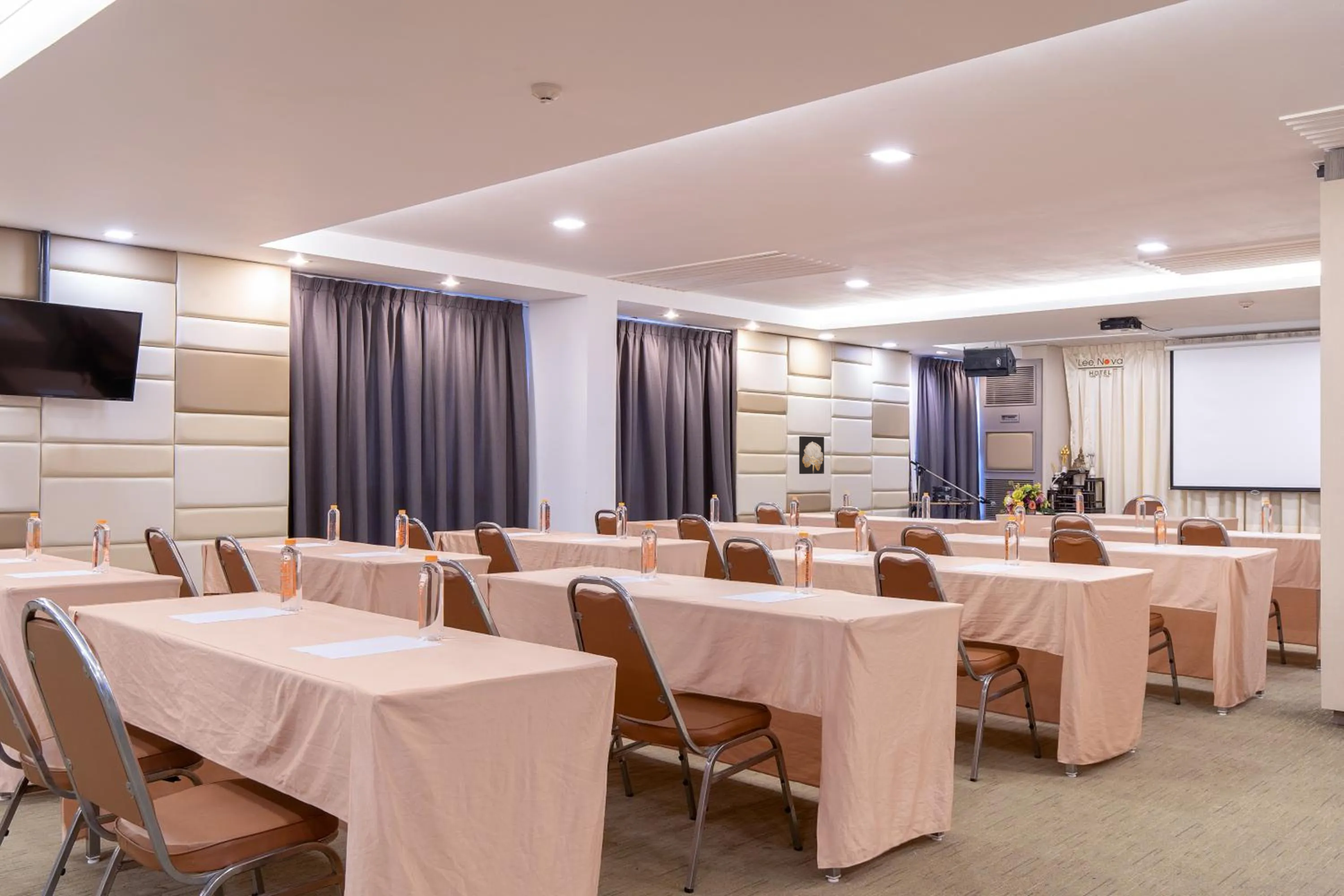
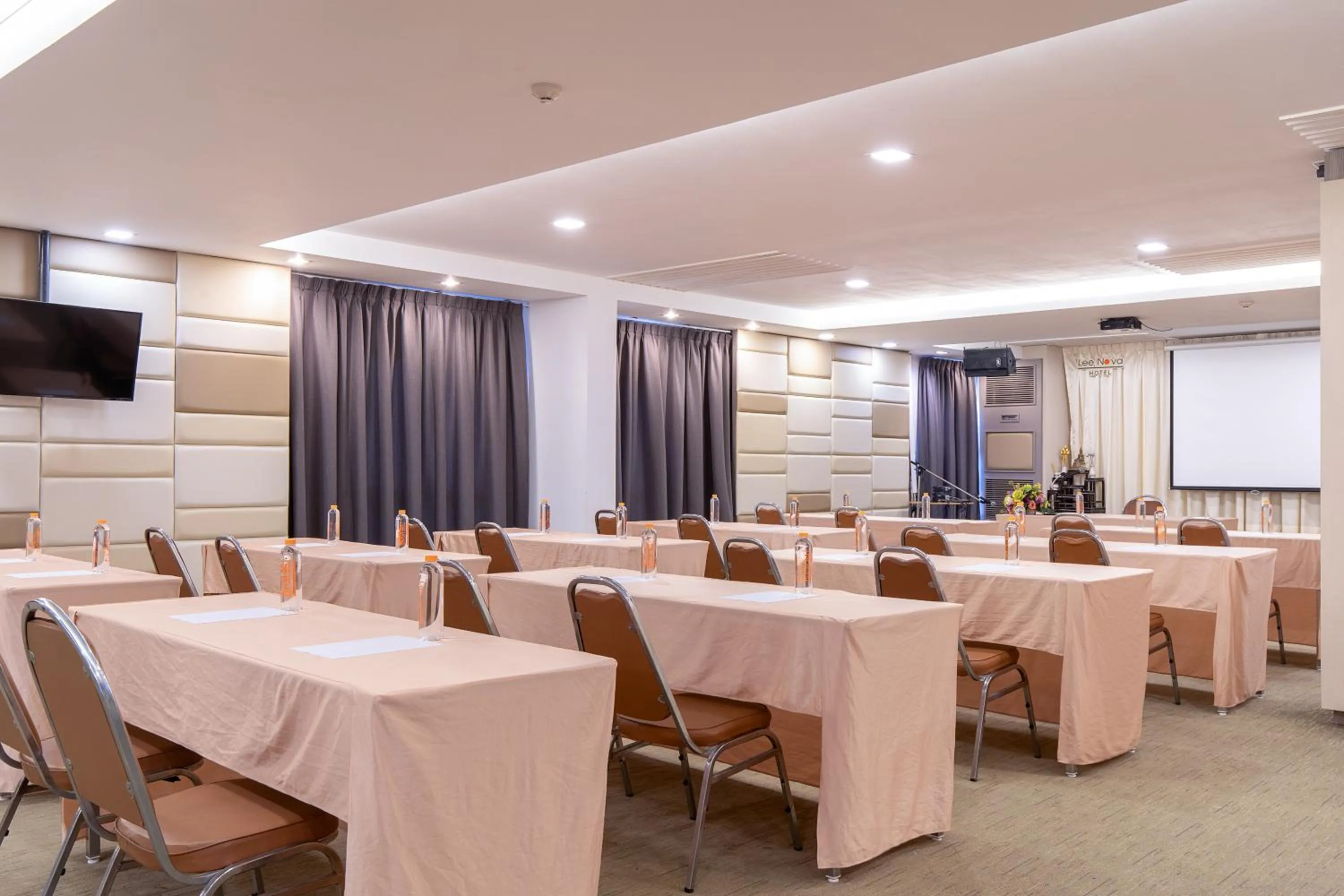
- wall art (811, 455)
